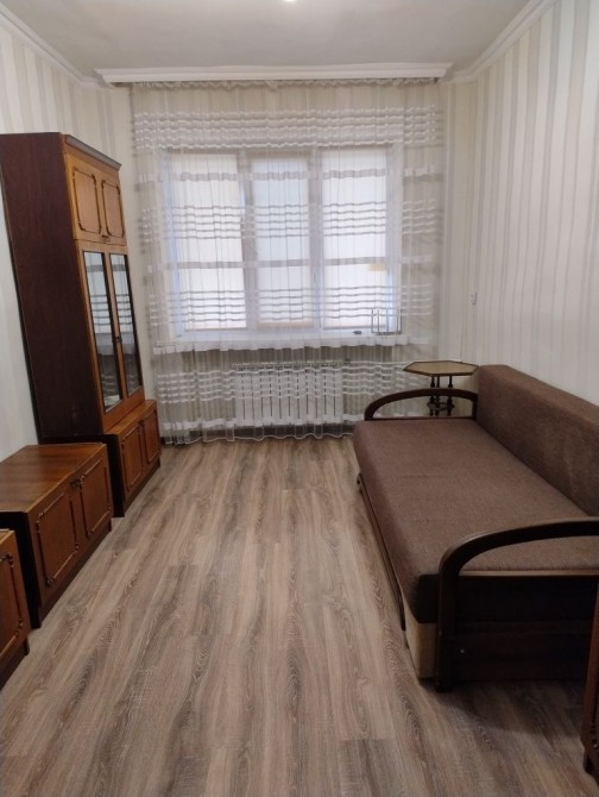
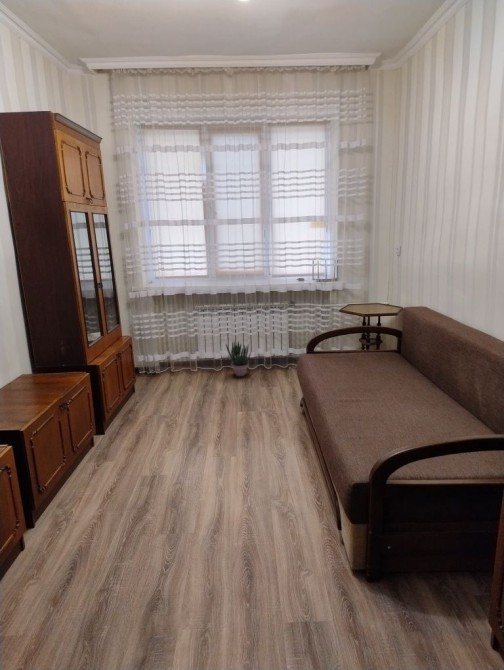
+ potted plant (238, 358)
